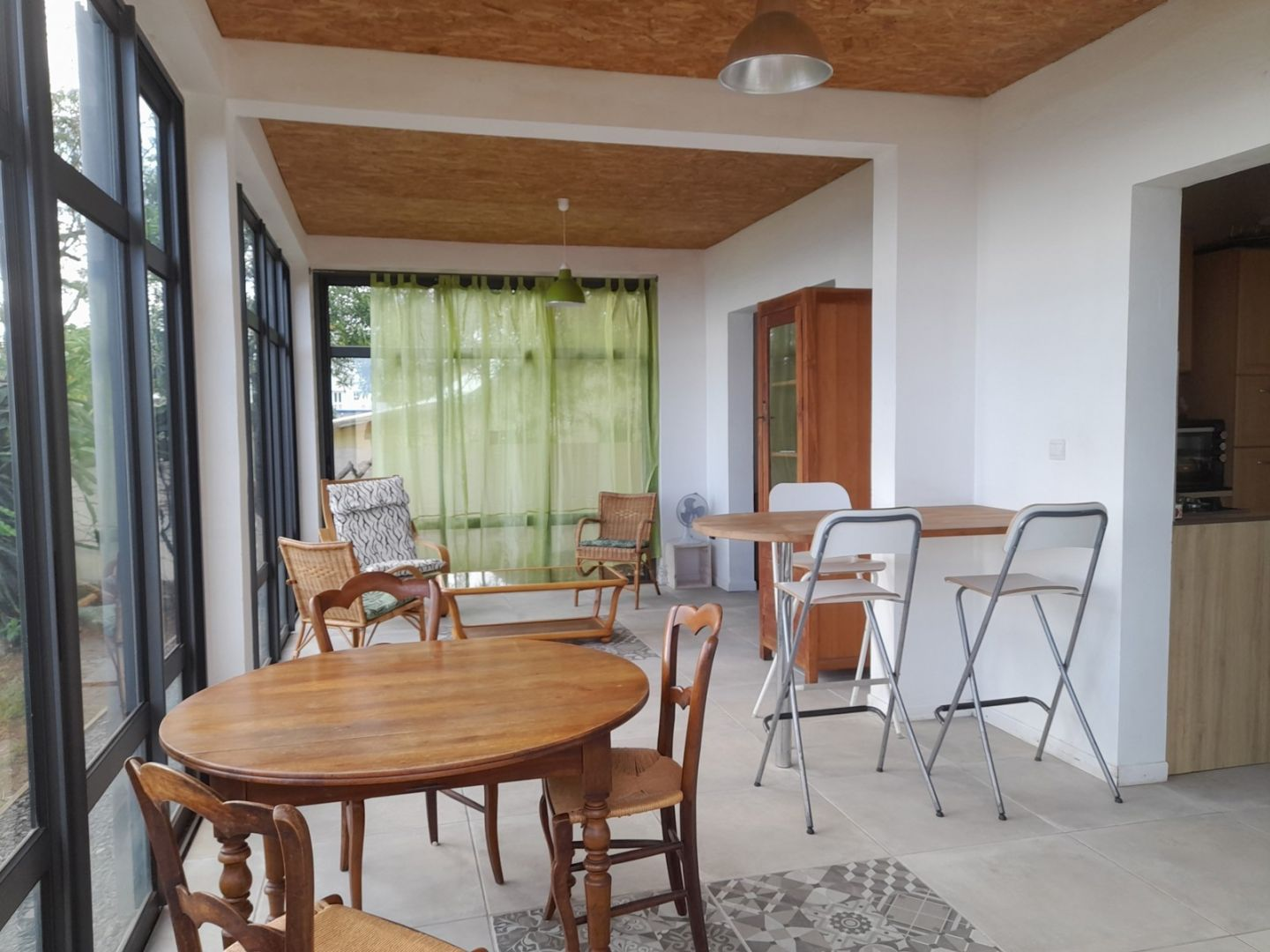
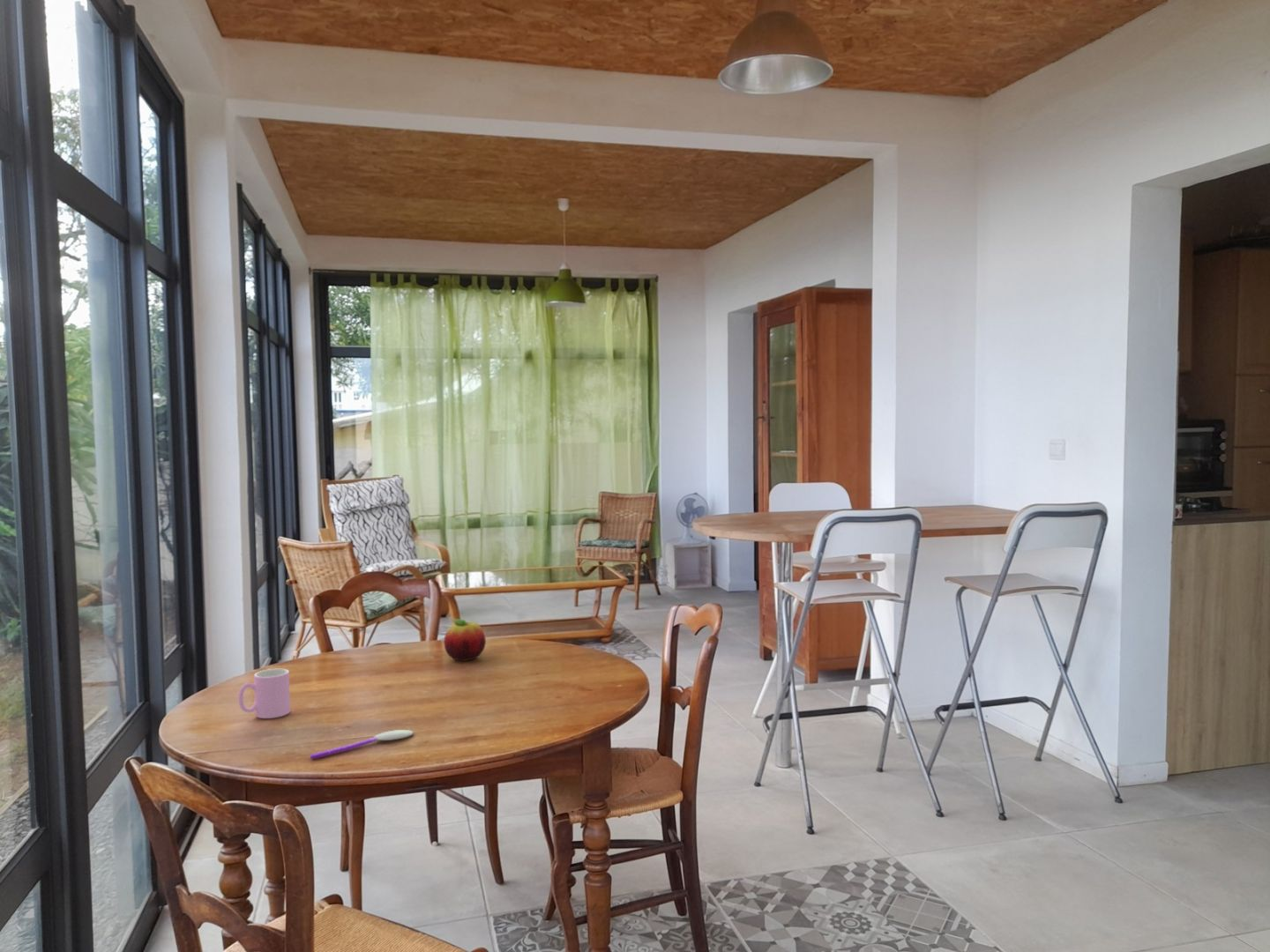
+ spoon (363, 742)
+ cup (264, 695)
+ fruit (464, 639)
